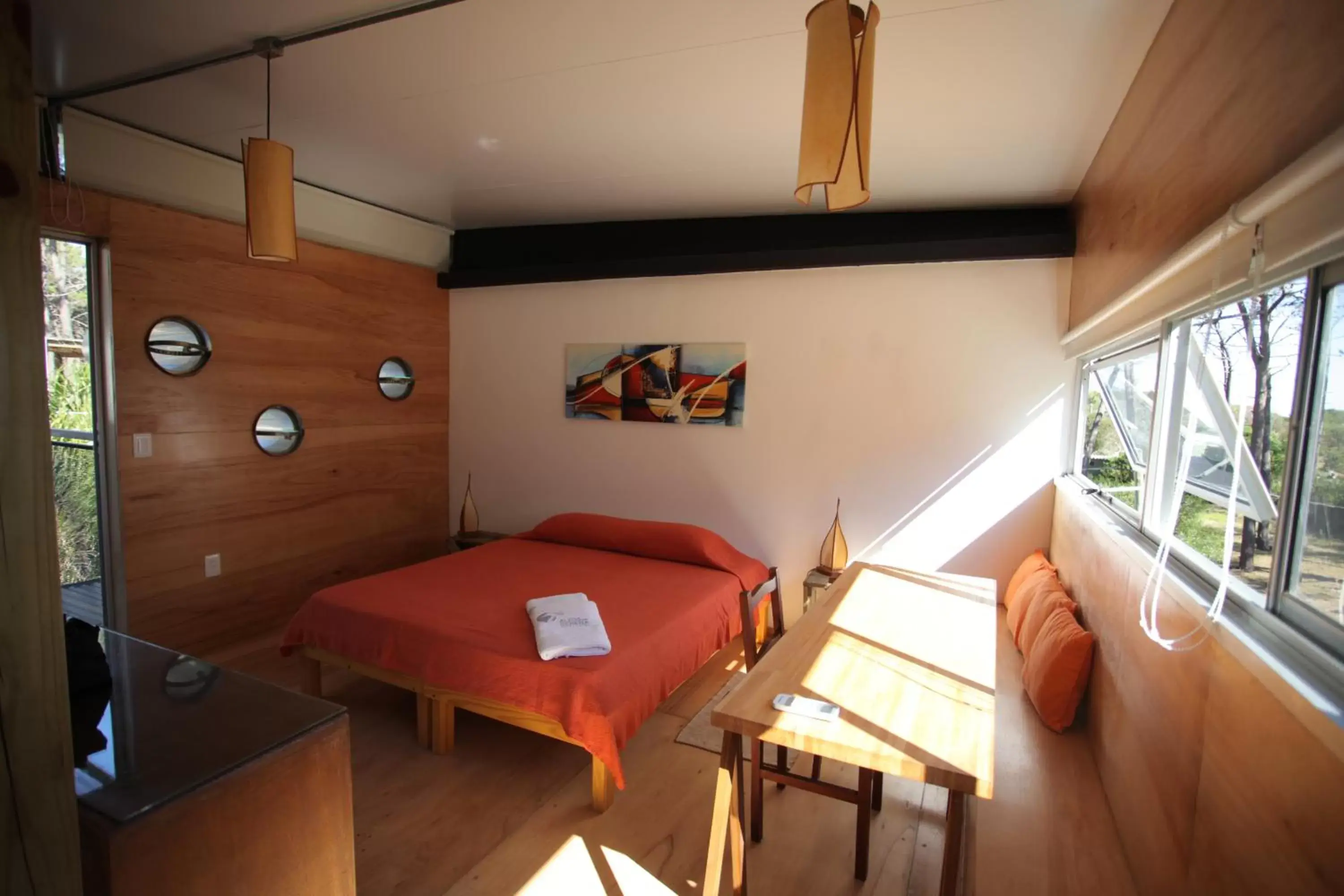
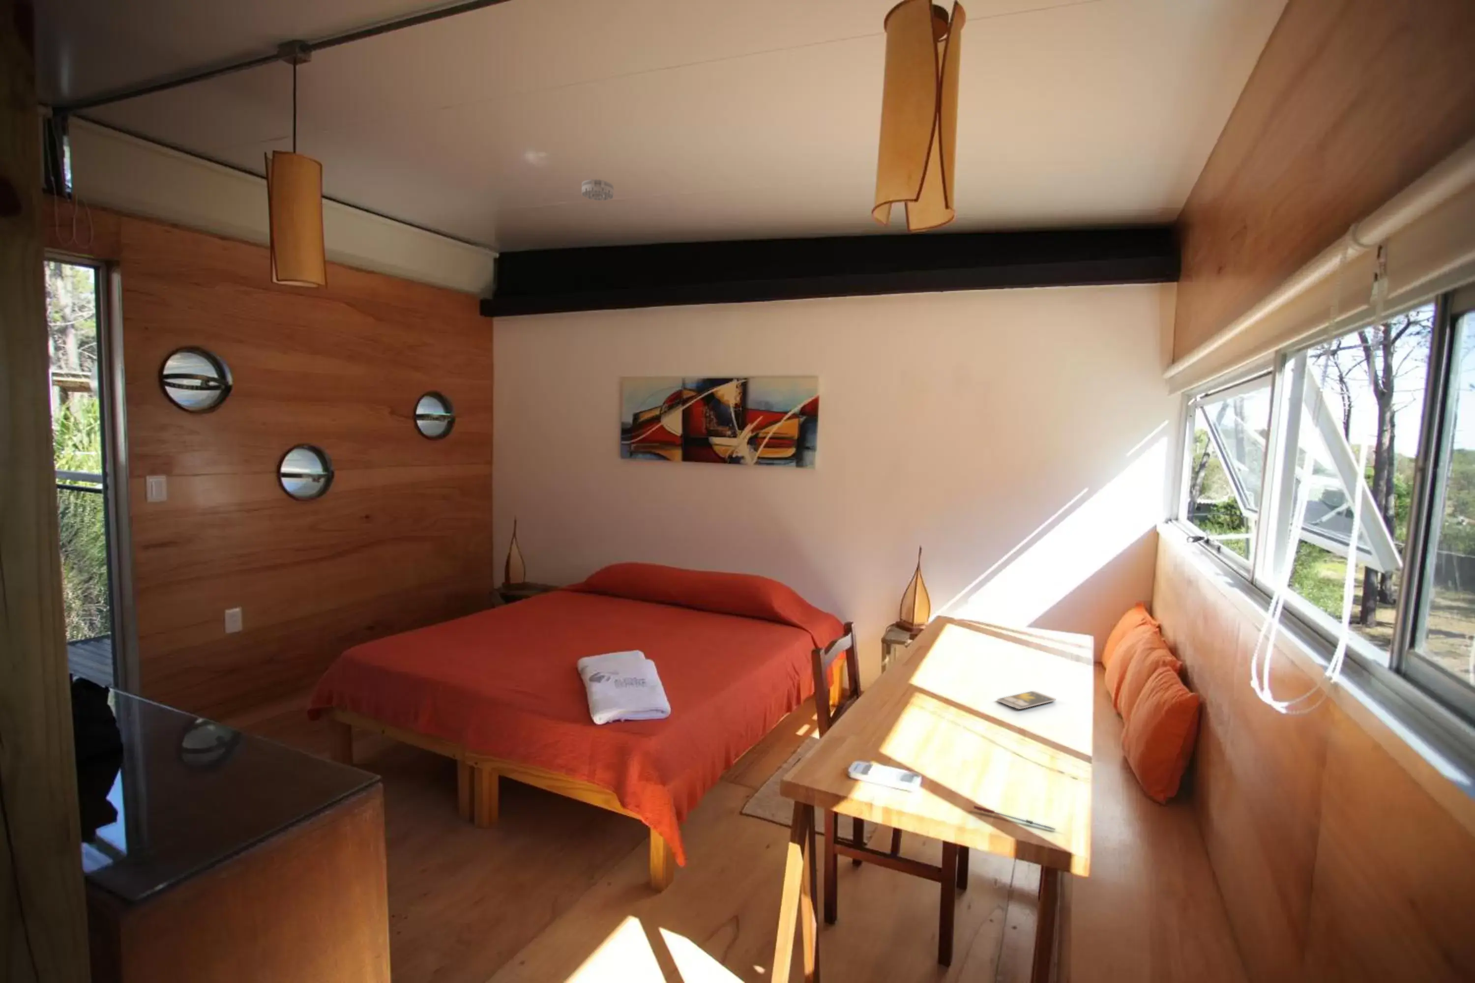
+ smoke detector (597, 189)
+ smartphone (1026, 700)
+ pen (1013, 817)
